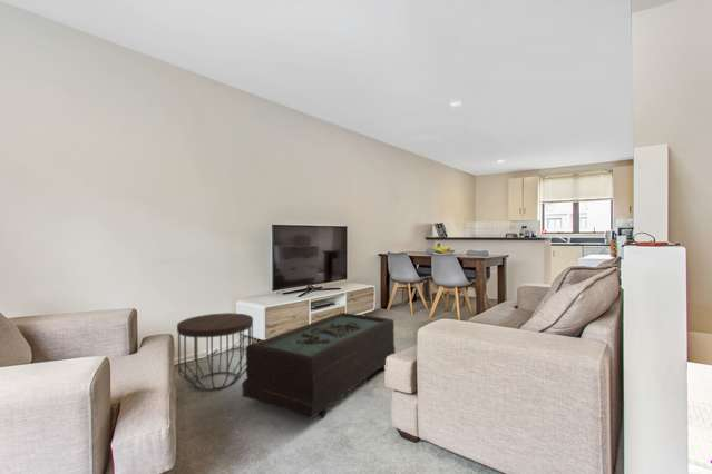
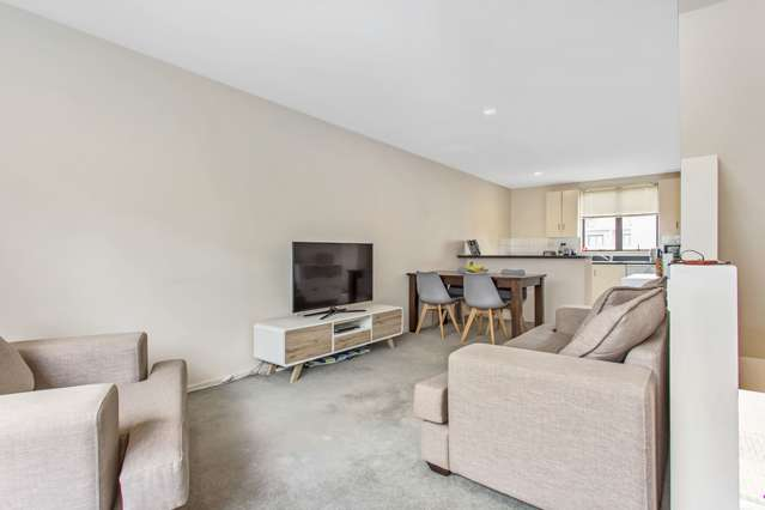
- side table (220, 350)
- coffee table (329, 355)
